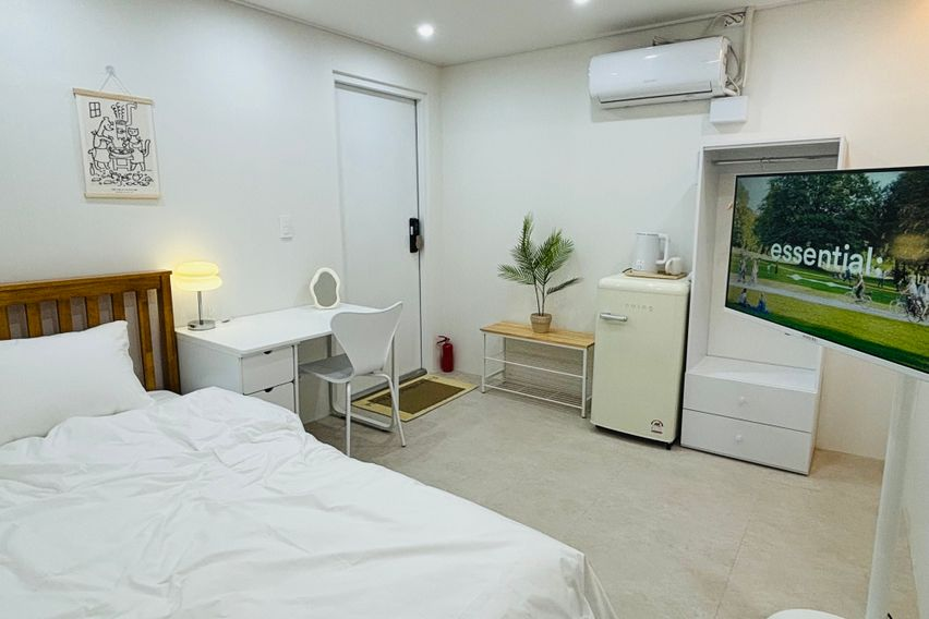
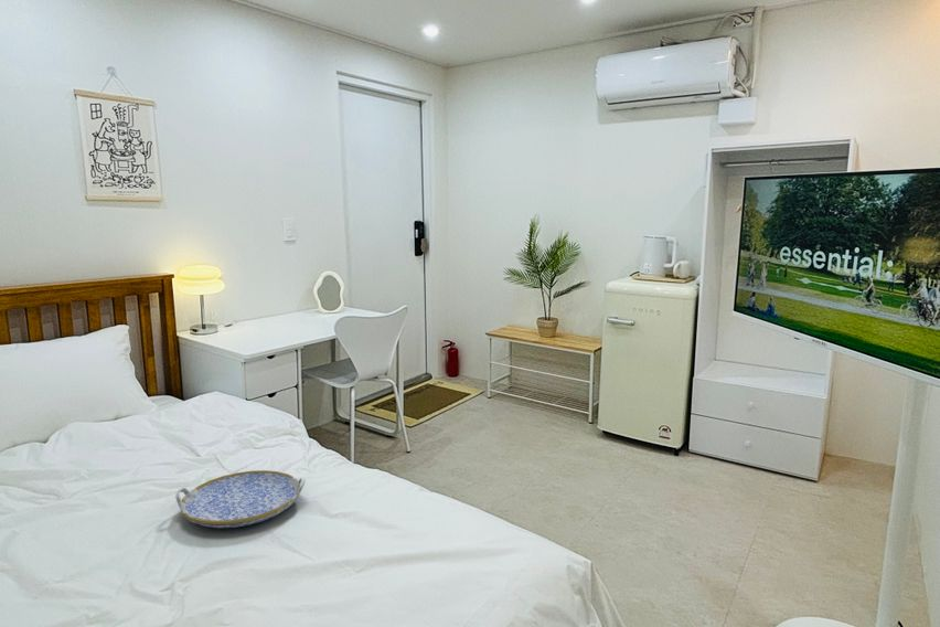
+ serving tray (243, 496)
